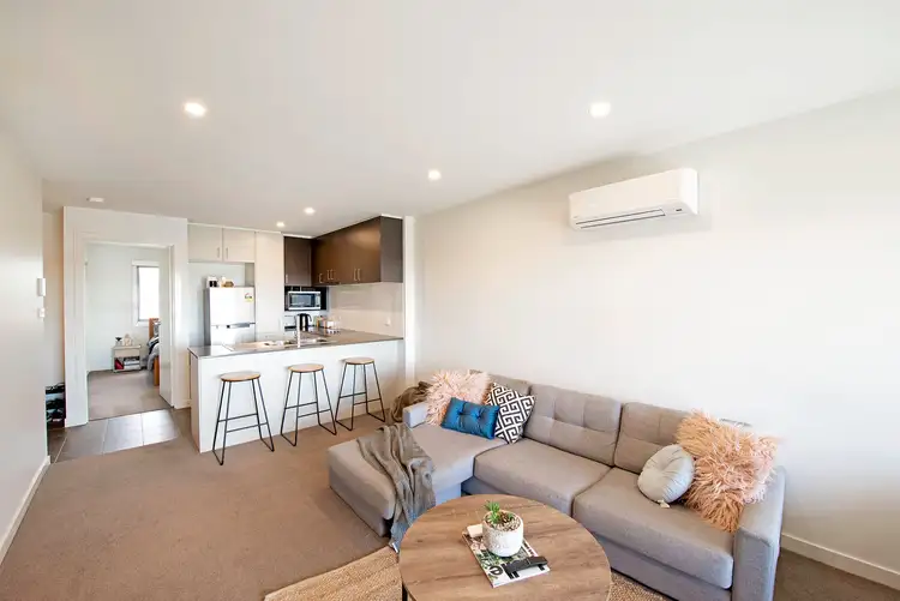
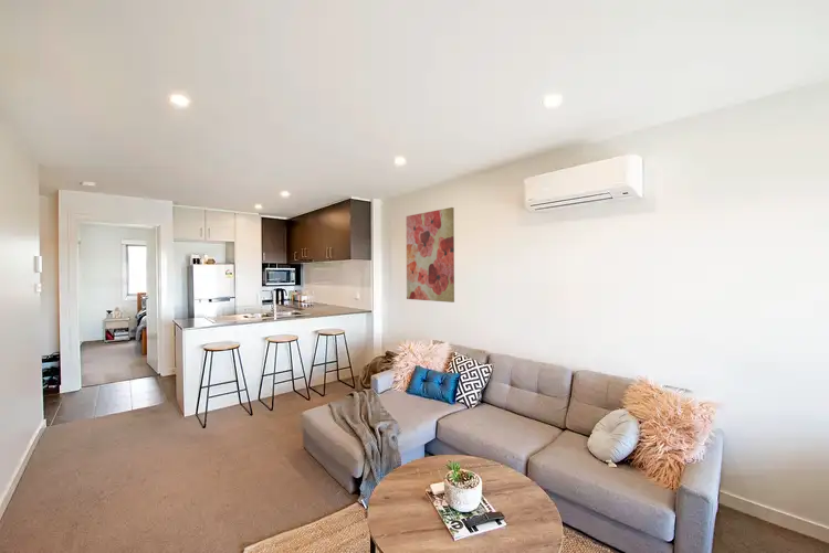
+ wall art (428, 256)
